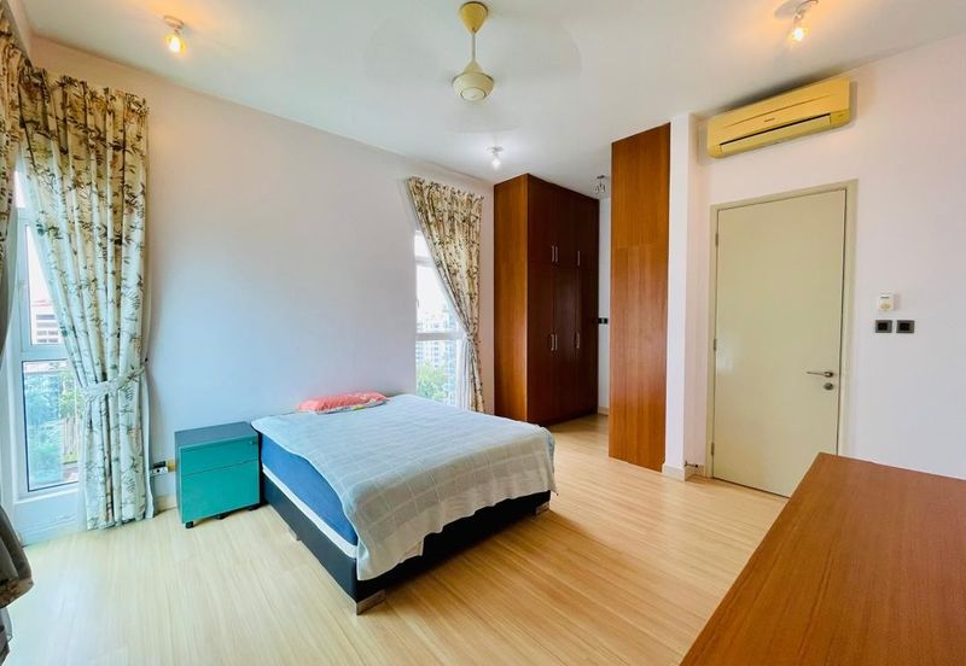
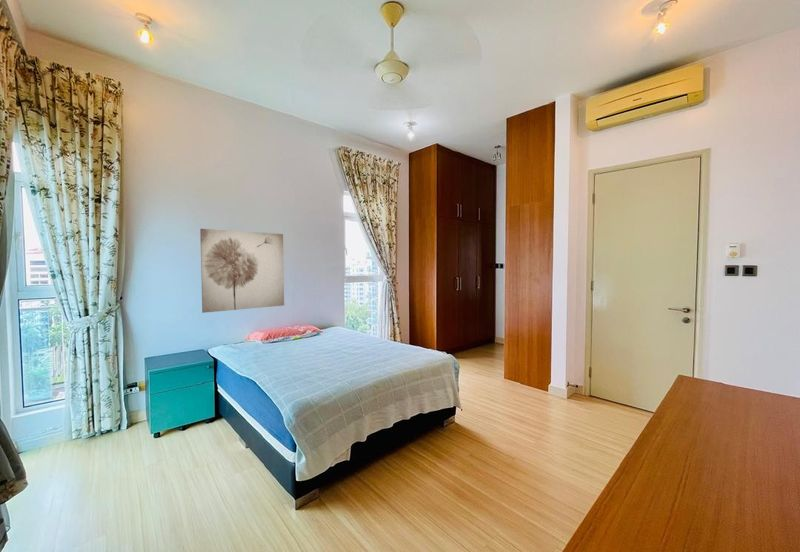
+ wall art (245, 270)
